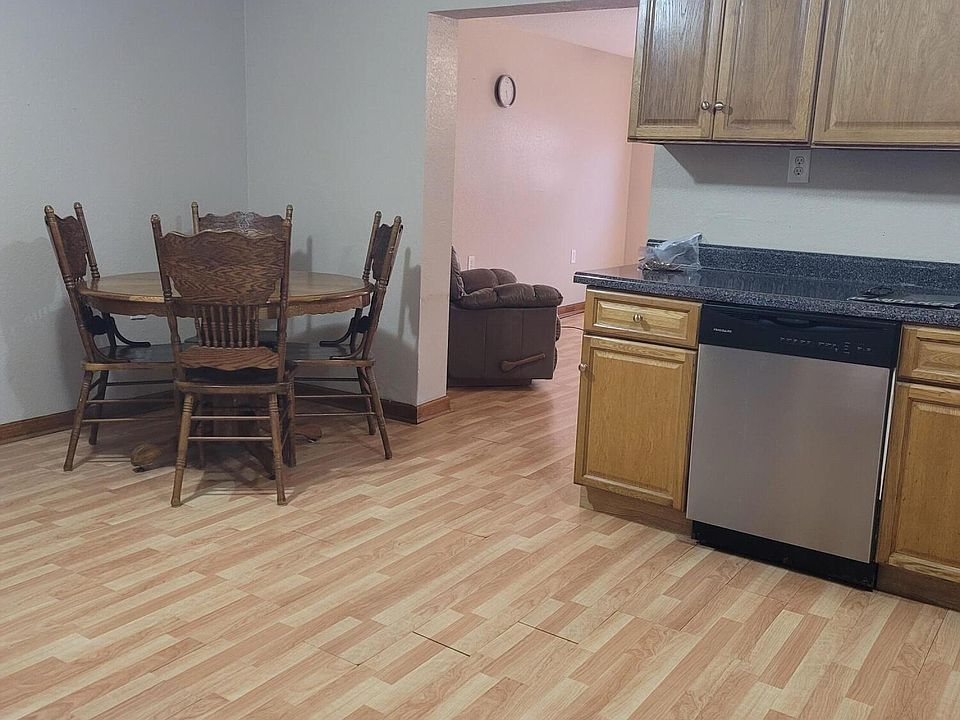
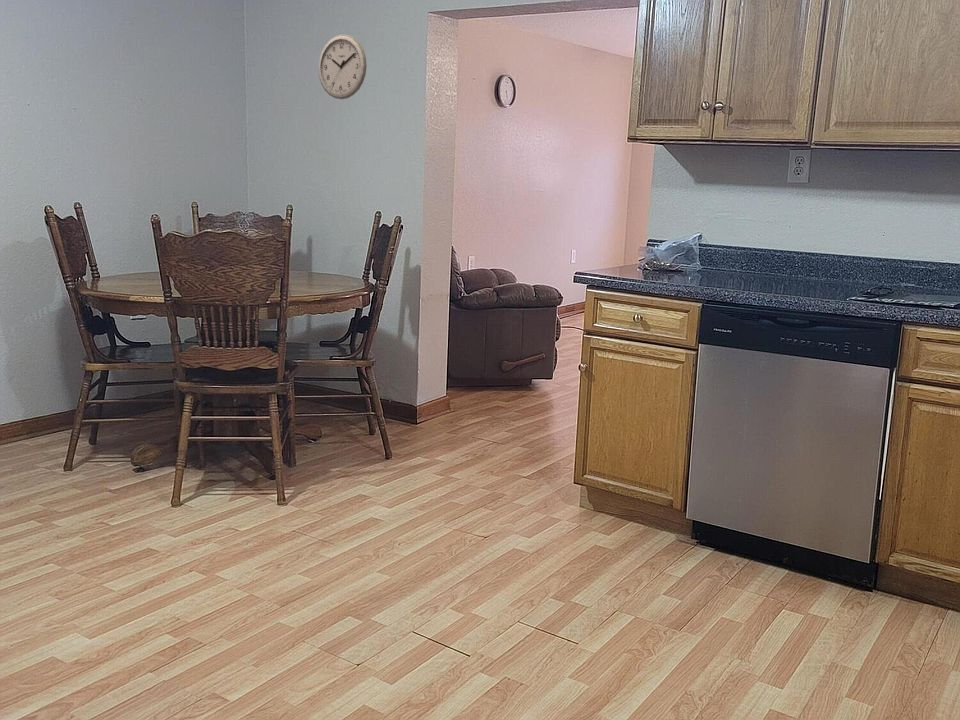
+ wall clock (341, 66)
